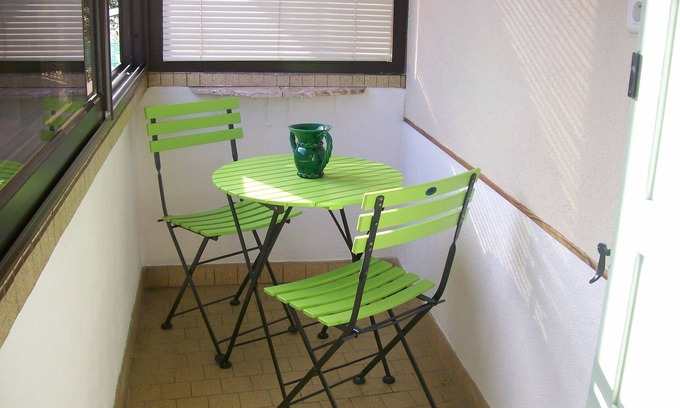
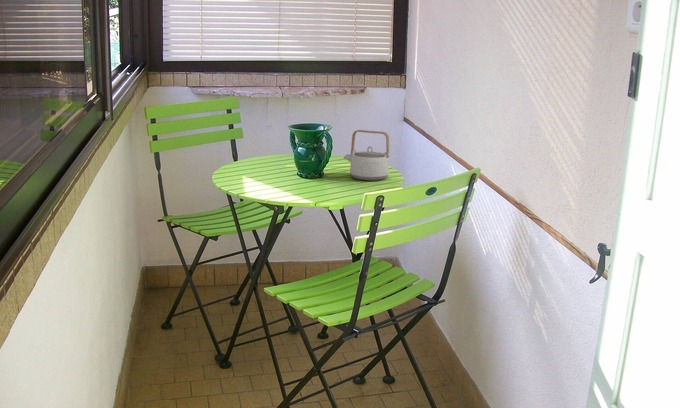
+ teapot (366, 153)
